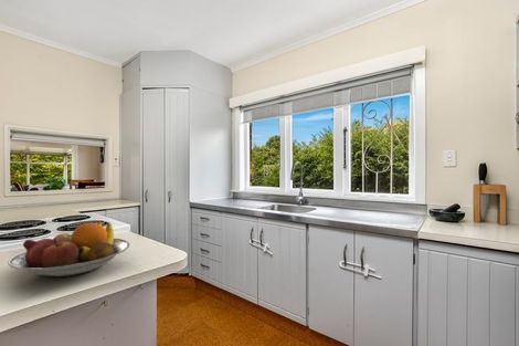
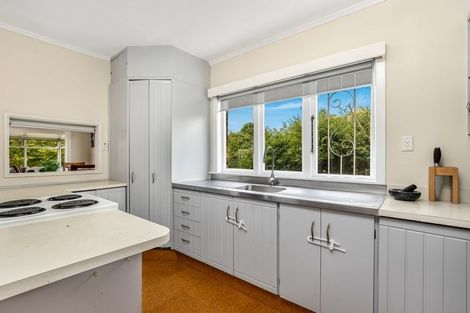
- fruit bowl (75, 247)
